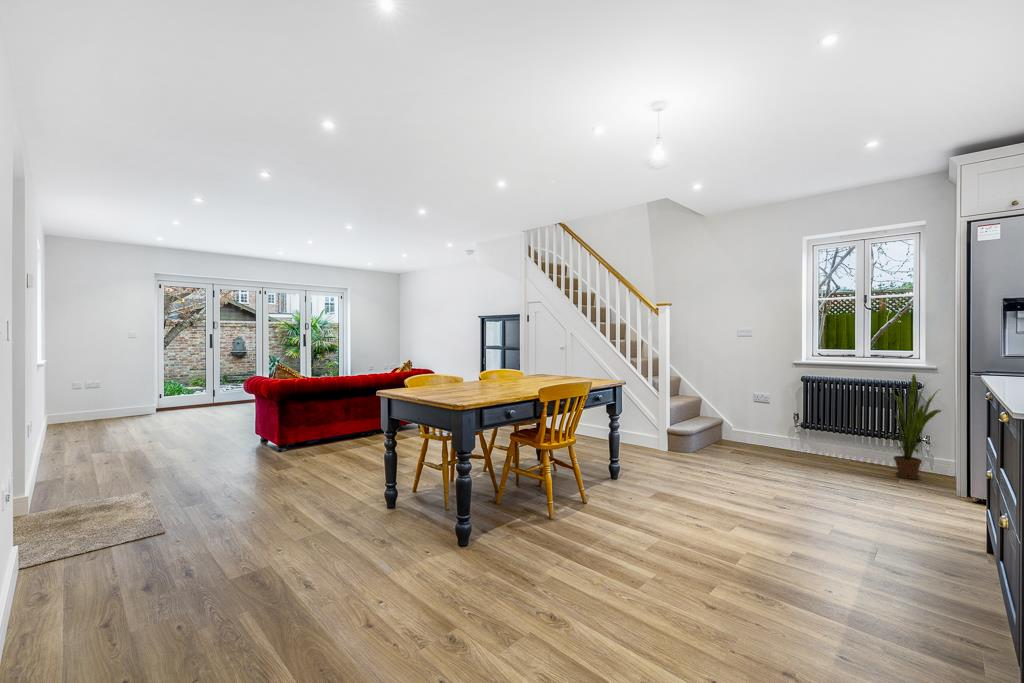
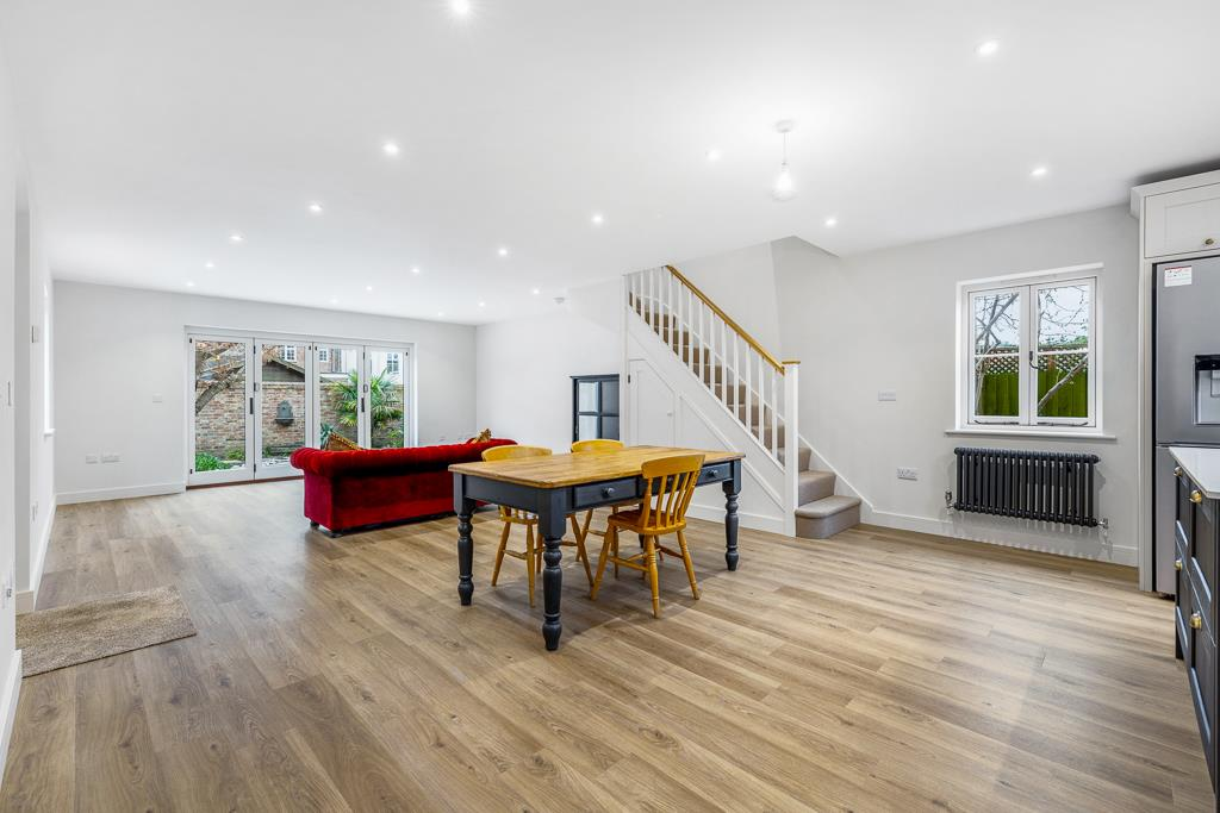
- house plant (905, 425)
